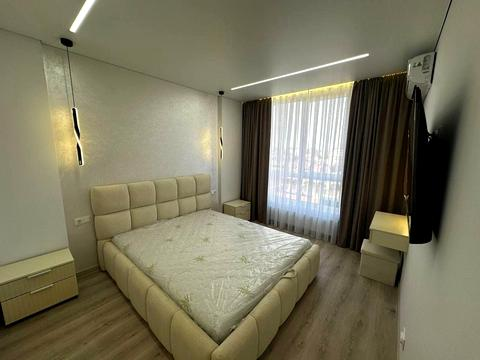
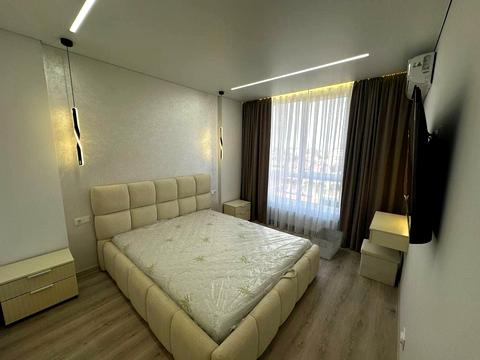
+ storage bin (327, 242)
